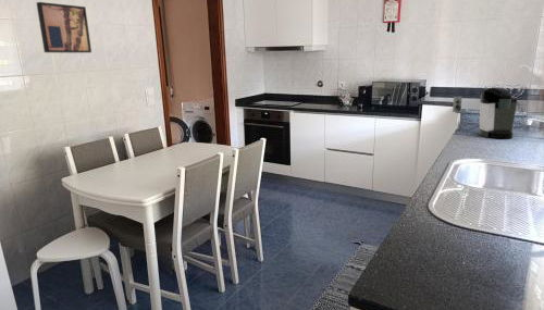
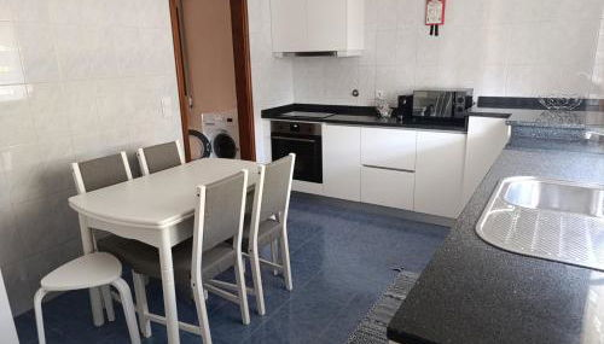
- wall art (65, 28)
- coffee maker (487, 112)
